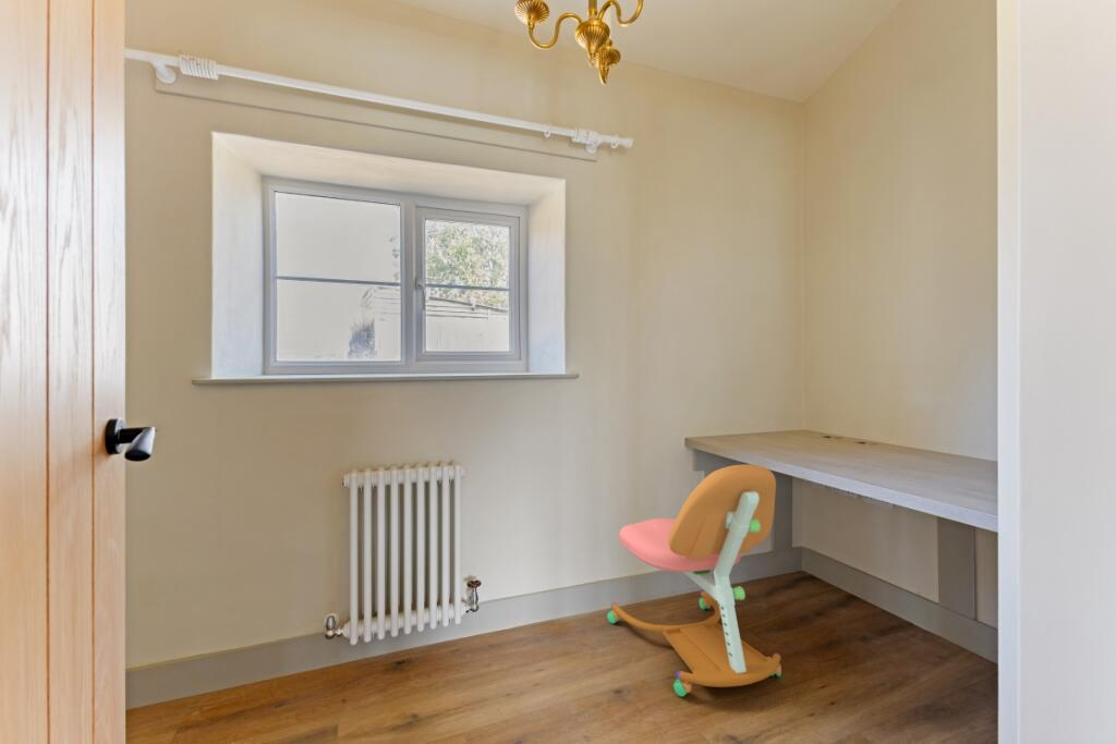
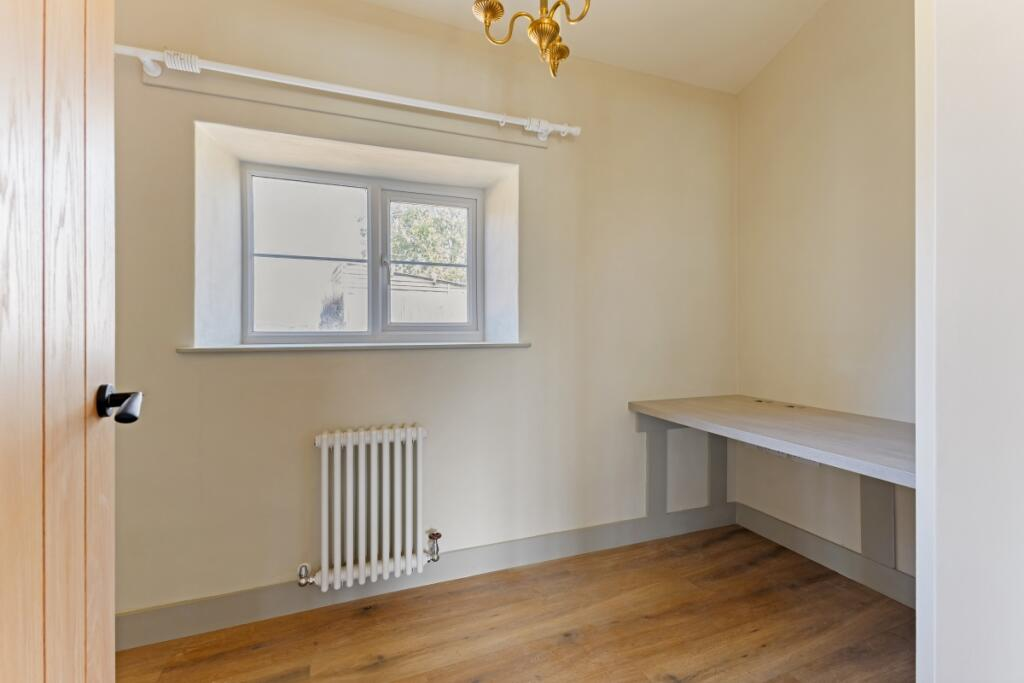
- office chair (694, 550)
